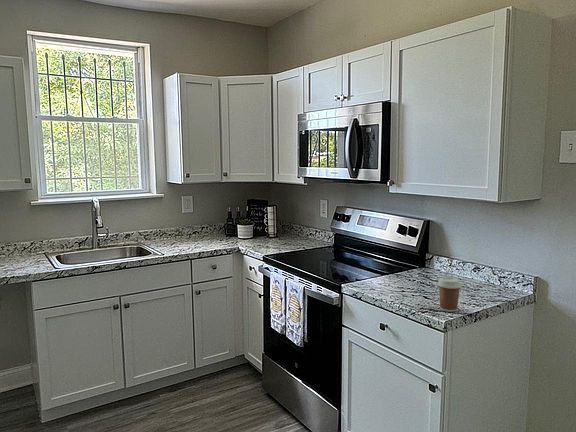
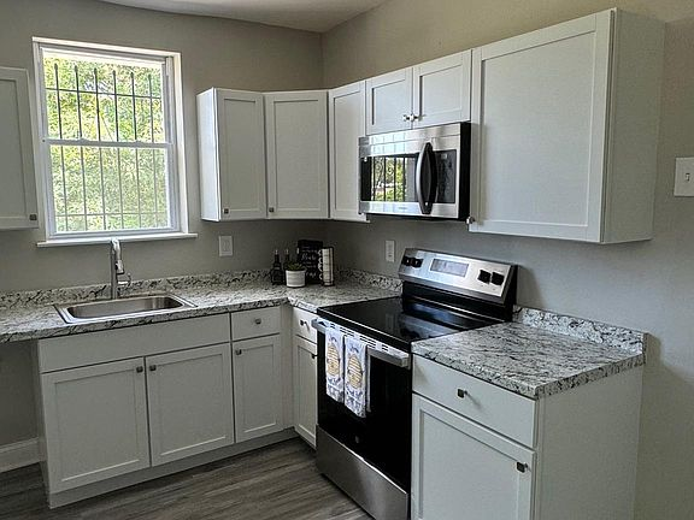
- coffee cup (449, 294)
